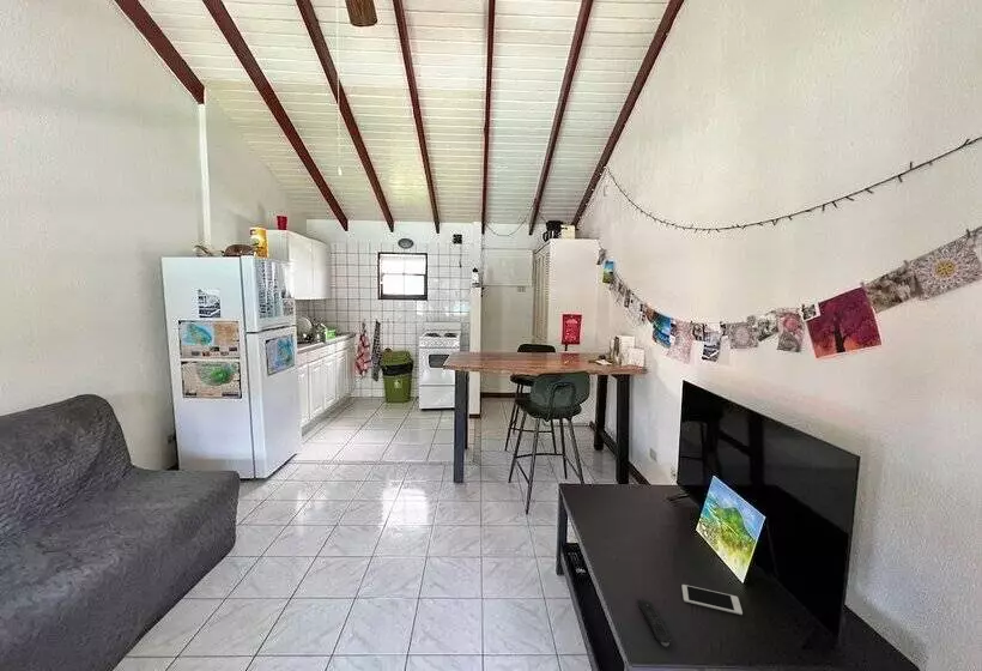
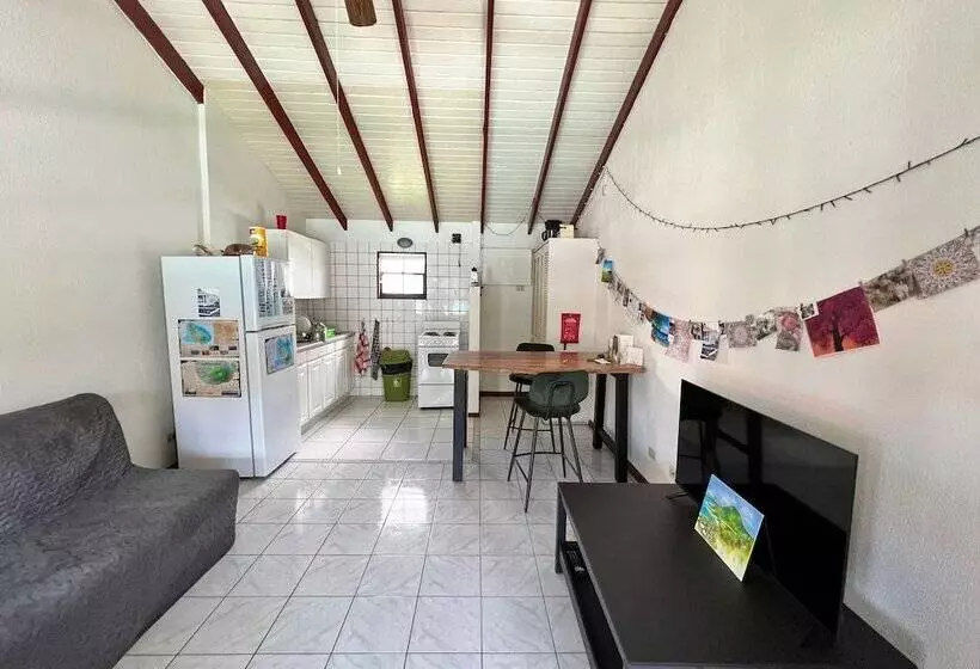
- cell phone (710, 598)
- remote control (654, 621)
